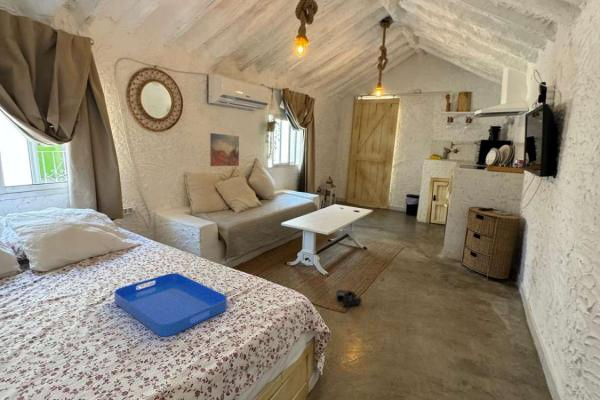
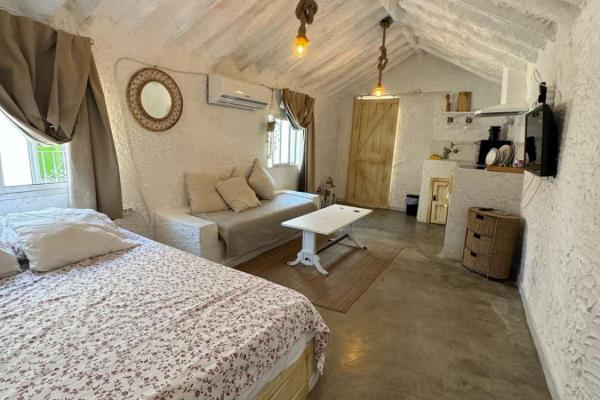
- wall art (225, 150)
- serving tray (170, 299)
- boots (346, 294)
